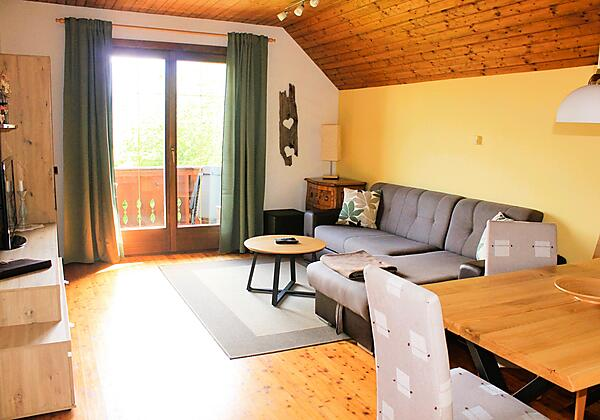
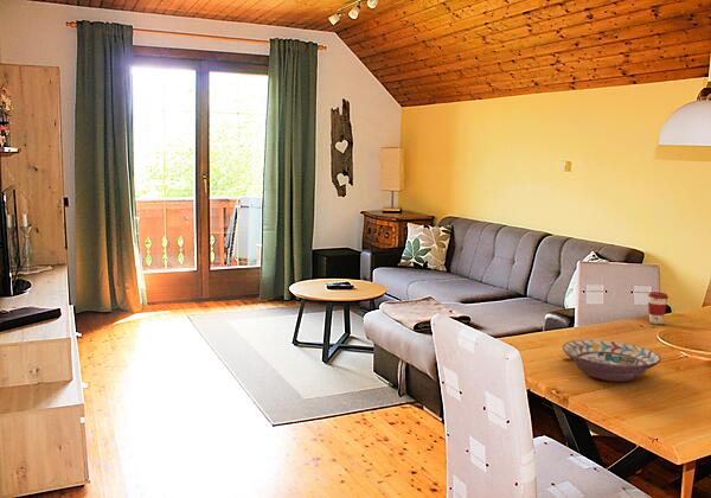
+ coffee cup (656, 307)
+ decorative bowl (609, 363)
